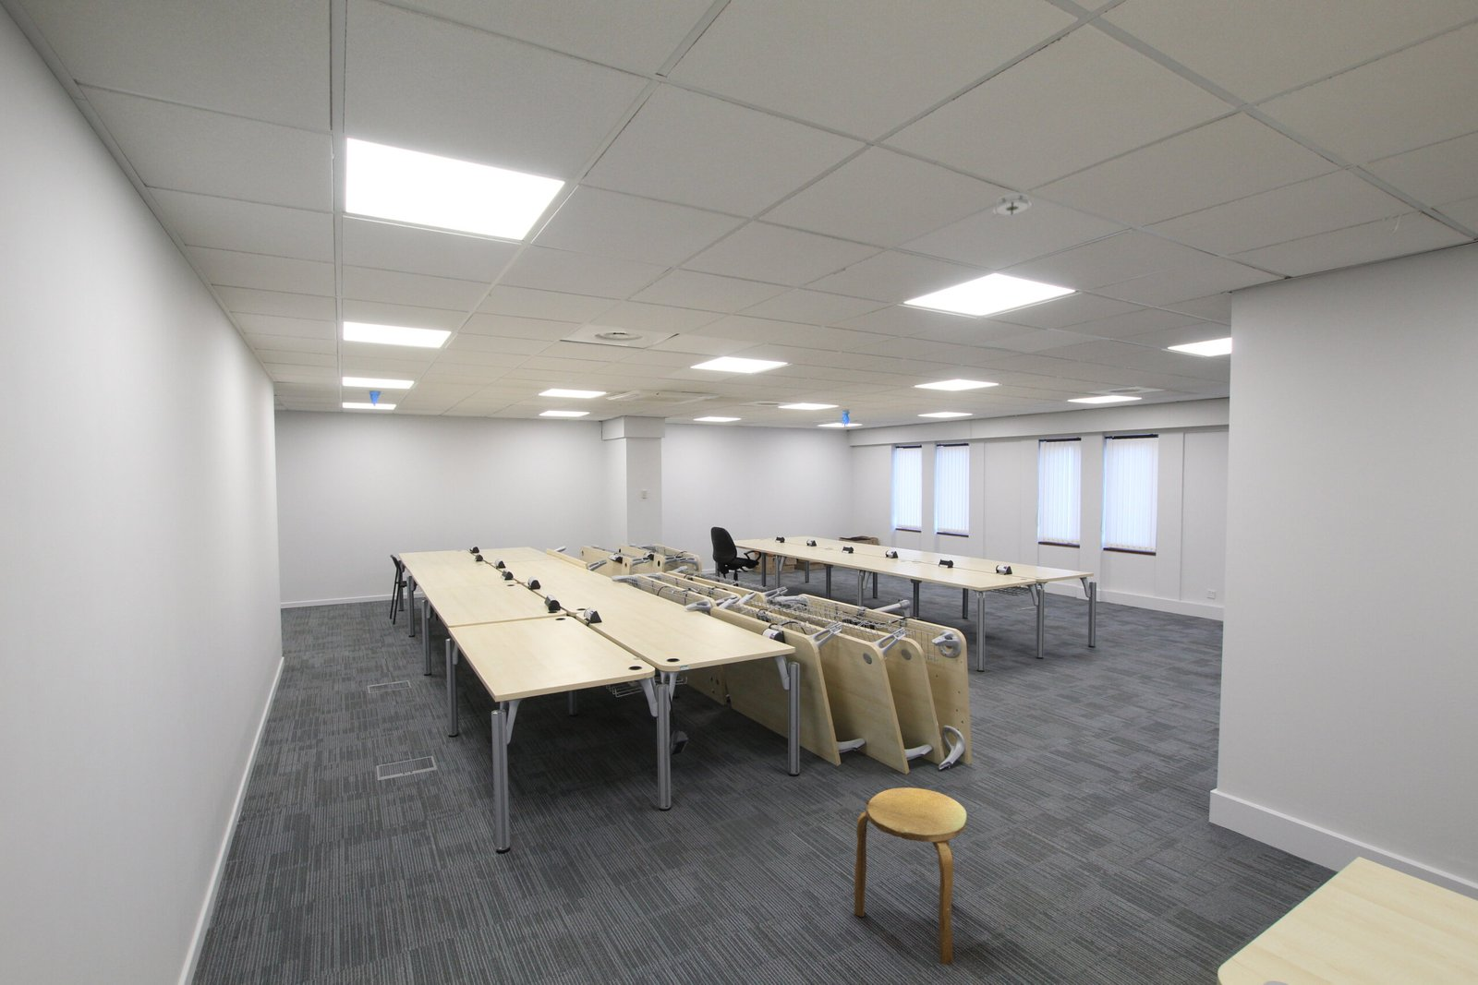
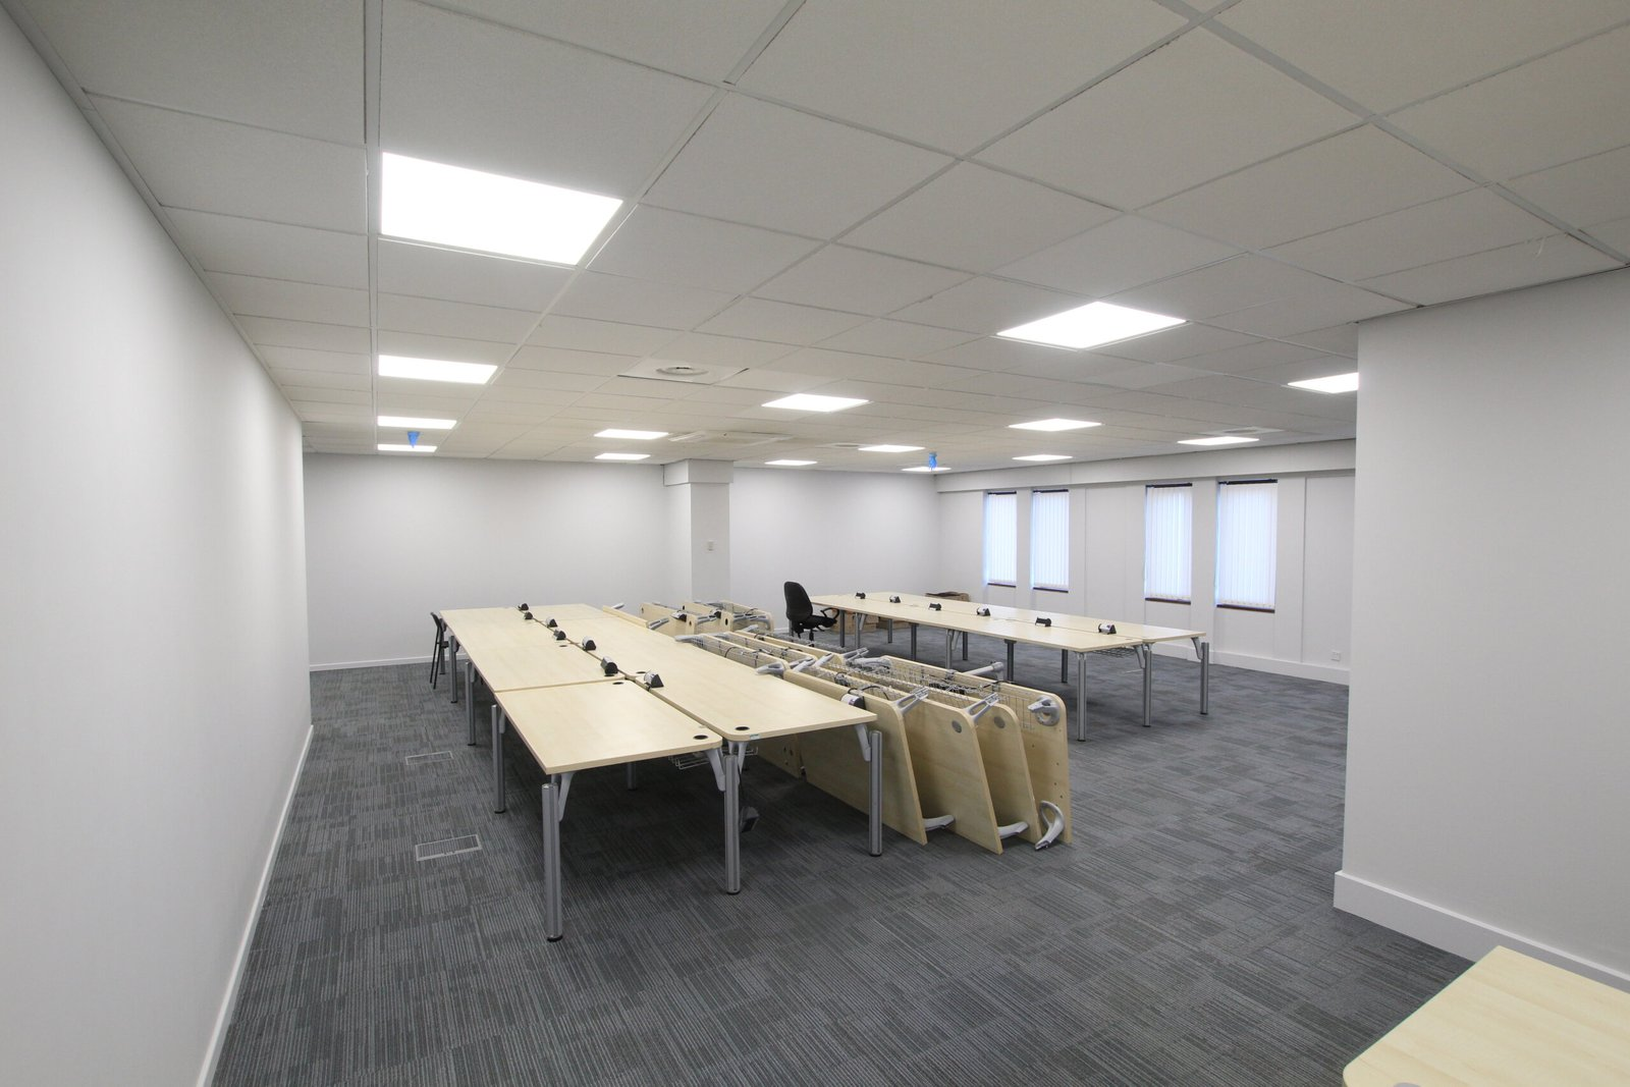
- stool (938, 864)
- smoke detector (1011, 204)
